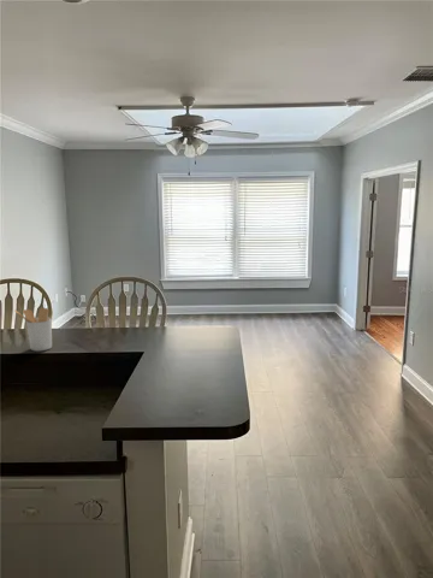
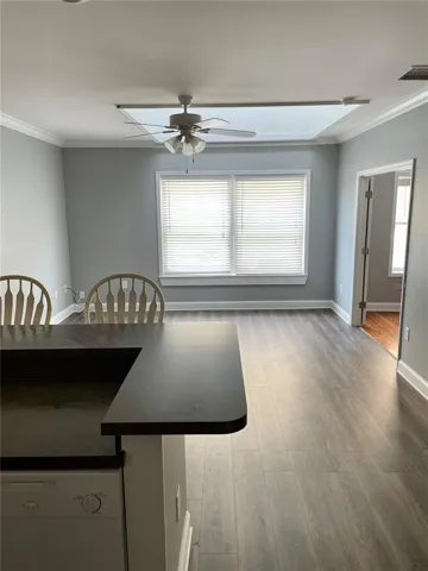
- utensil holder (34, 328)
